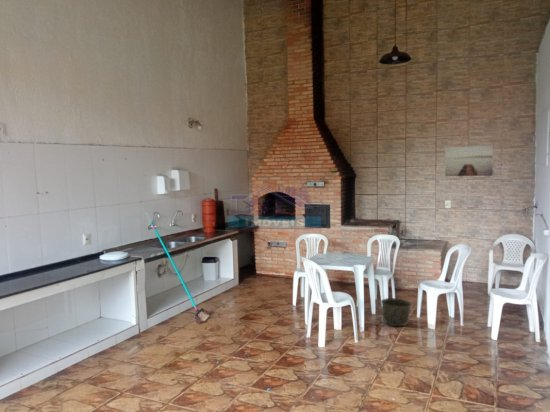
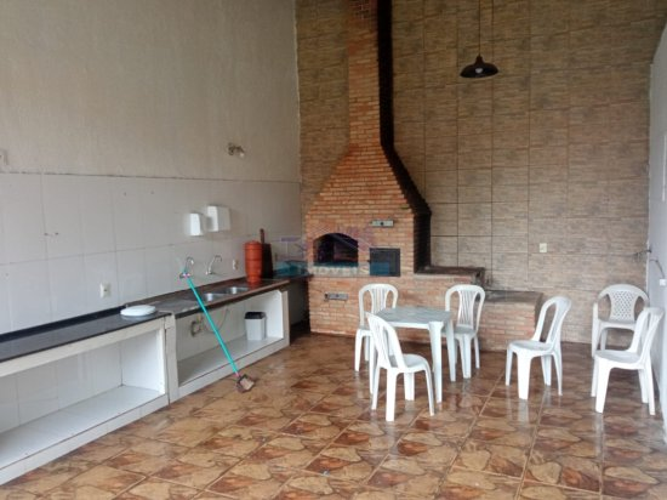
- bucket (395, 312)
- wall art (468, 161)
